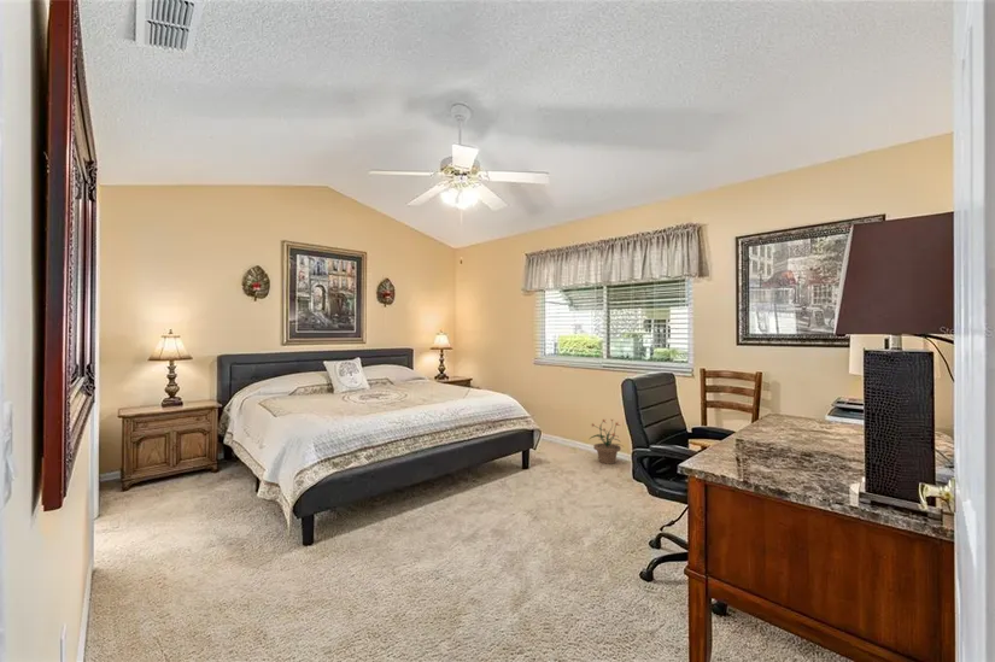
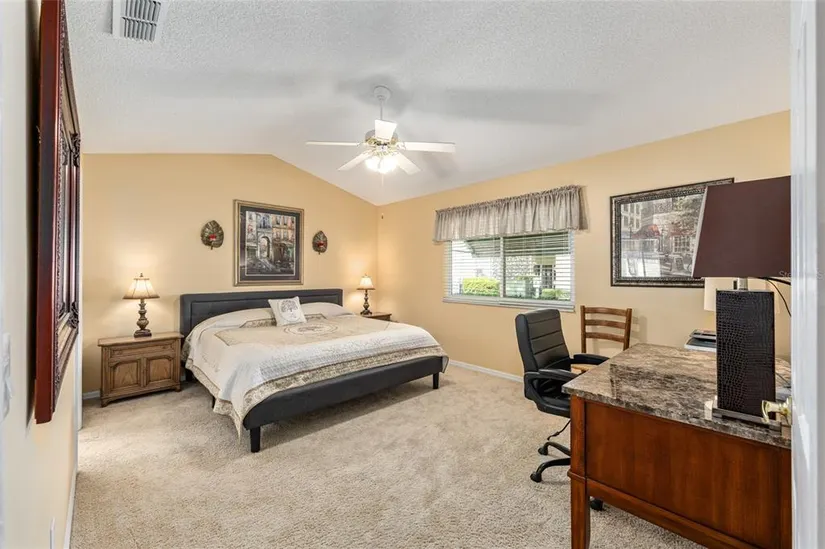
- potted plant (607, 440)
